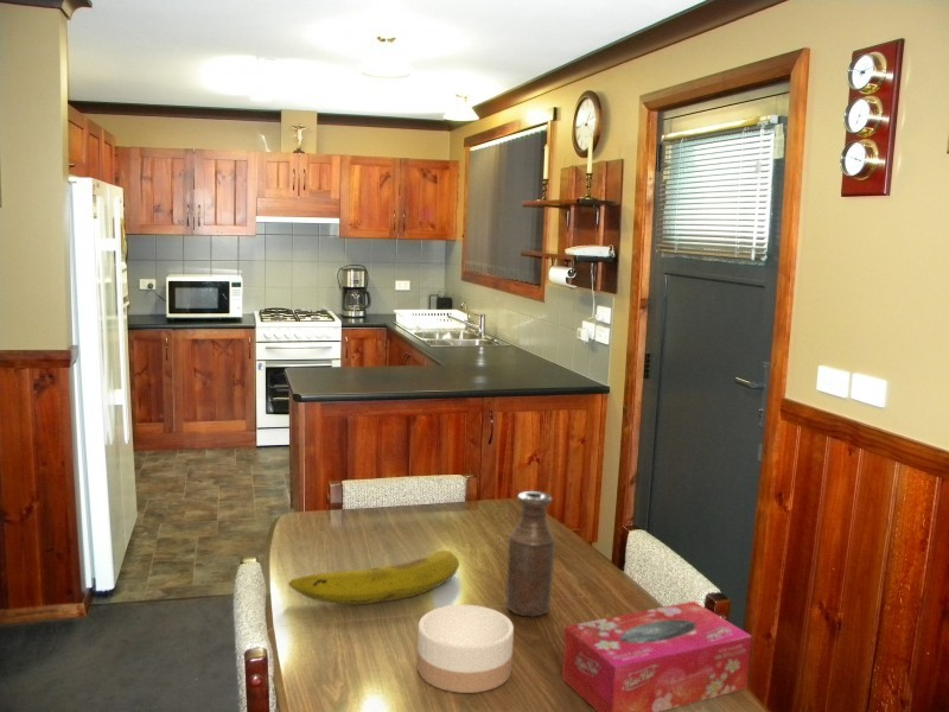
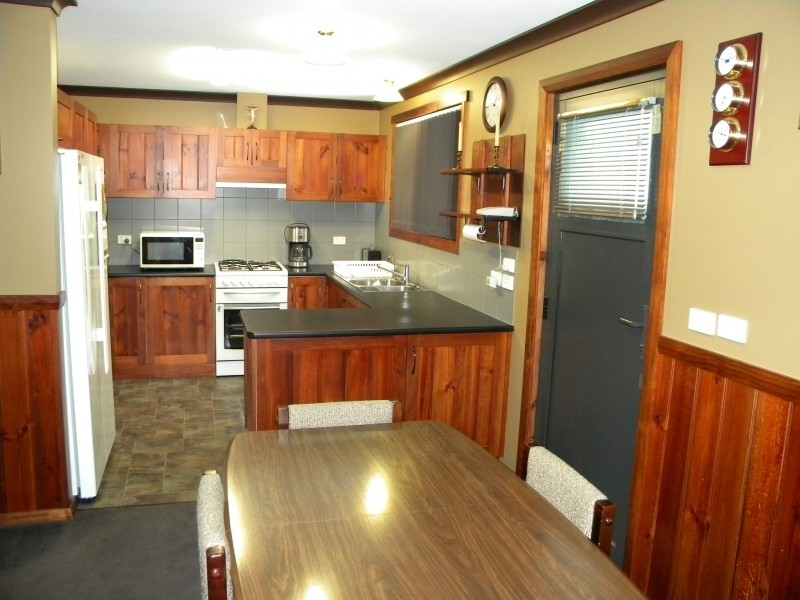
- bowl (465, 646)
- tissue box (656, 657)
- bottle (530, 552)
- fruit (378, 572)
